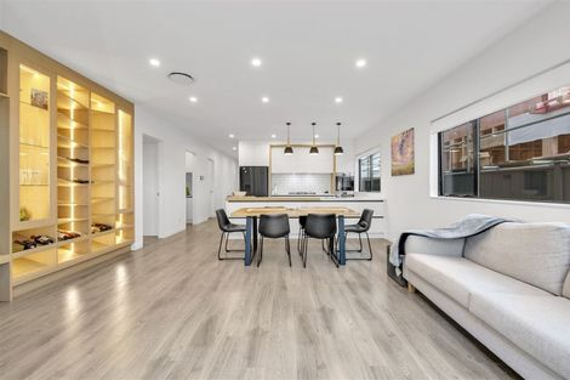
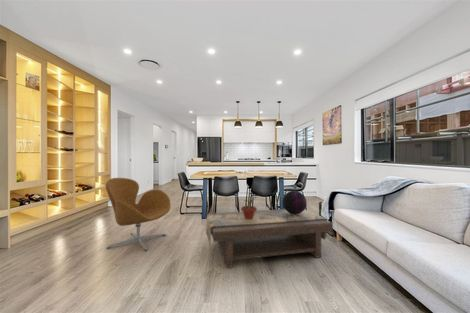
+ potted plant (249, 205)
+ coffee table (264, 232)
+ decorative orb (294, 202)
+ armchair (136, 209)
